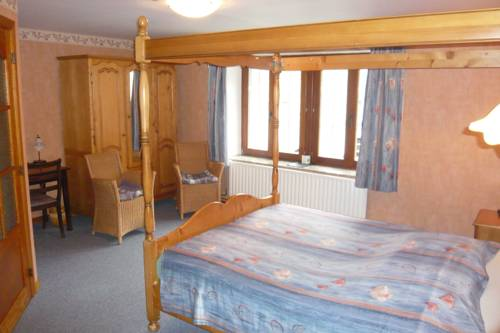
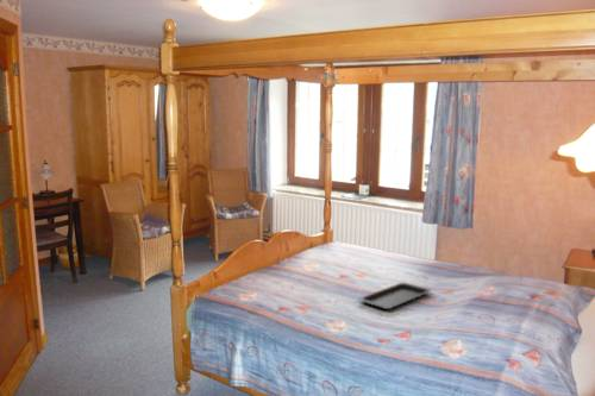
+ serving tray (395, 296)
